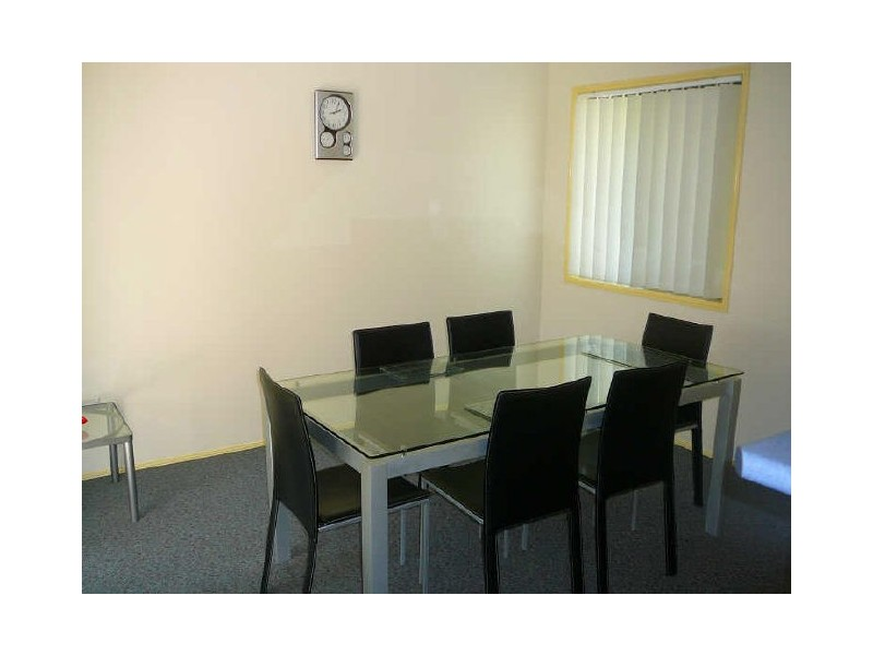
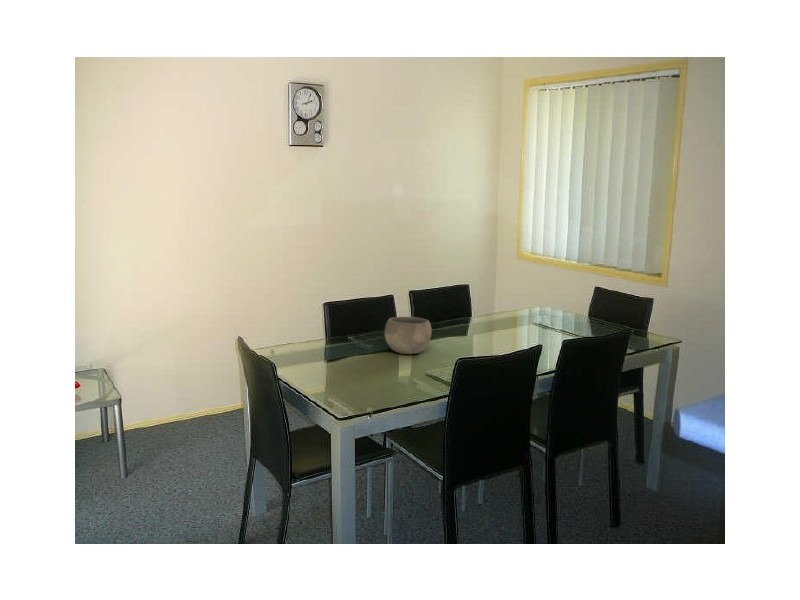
+ bowl (408, 335)
